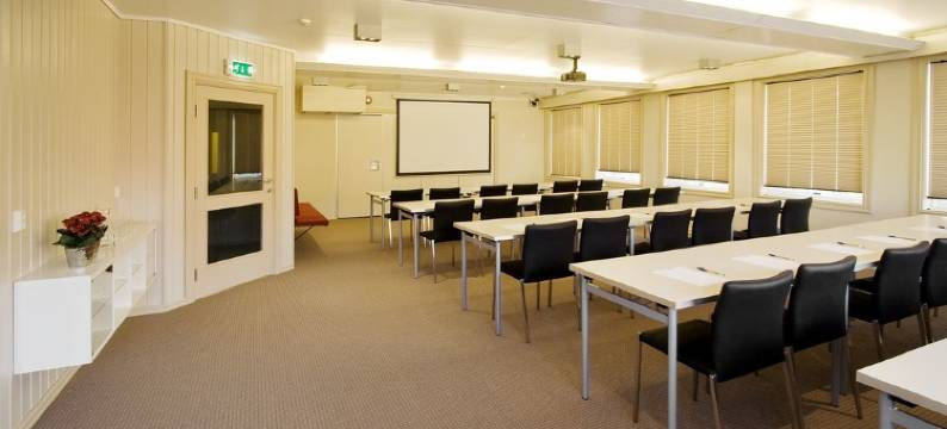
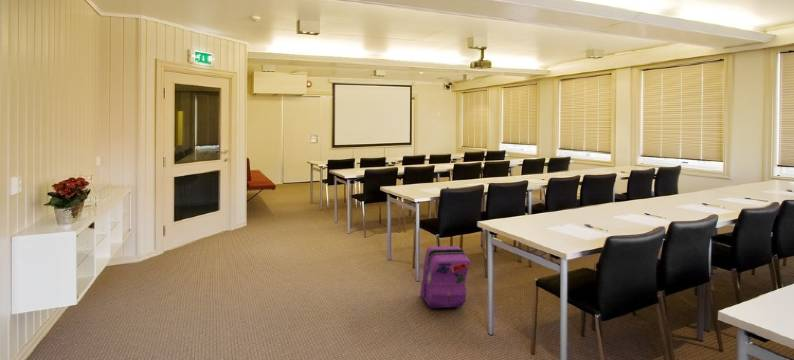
+ backpack (443, 275)
